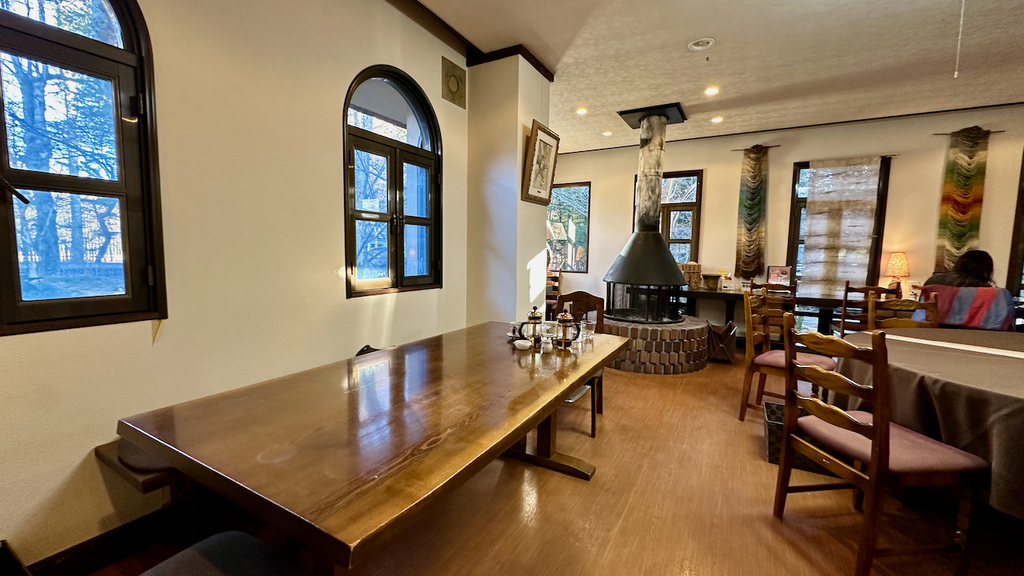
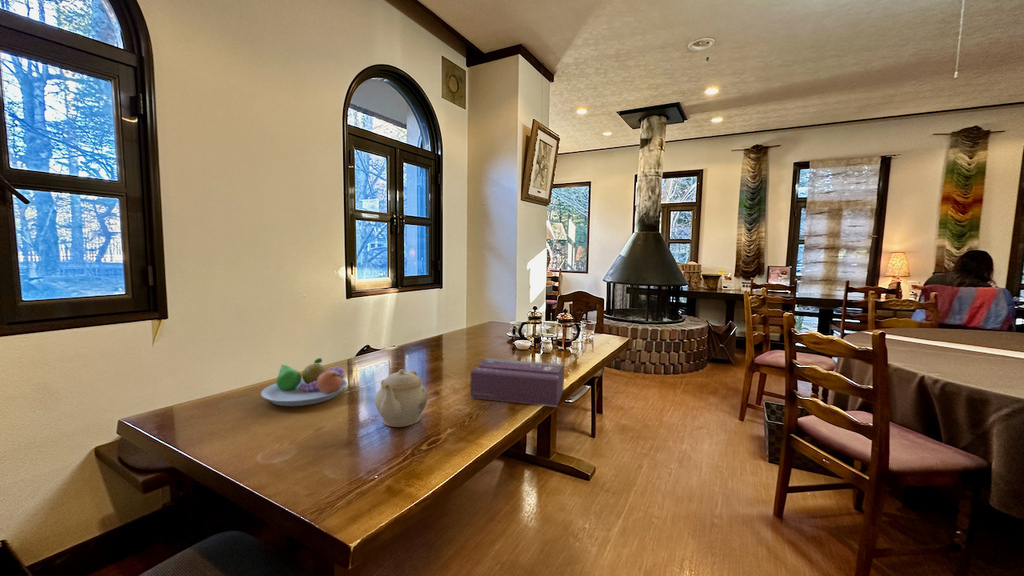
+ fruit bowl (305, 379)
+ tissue box (518, 380)
+ teapot (402, 393)
